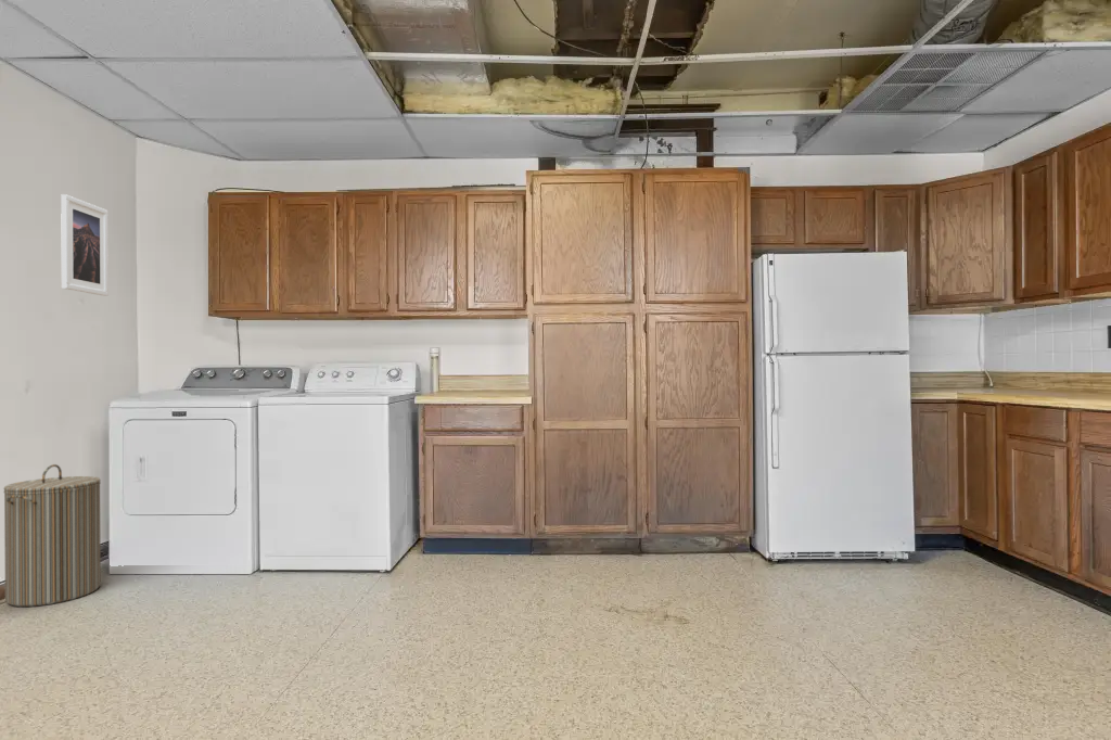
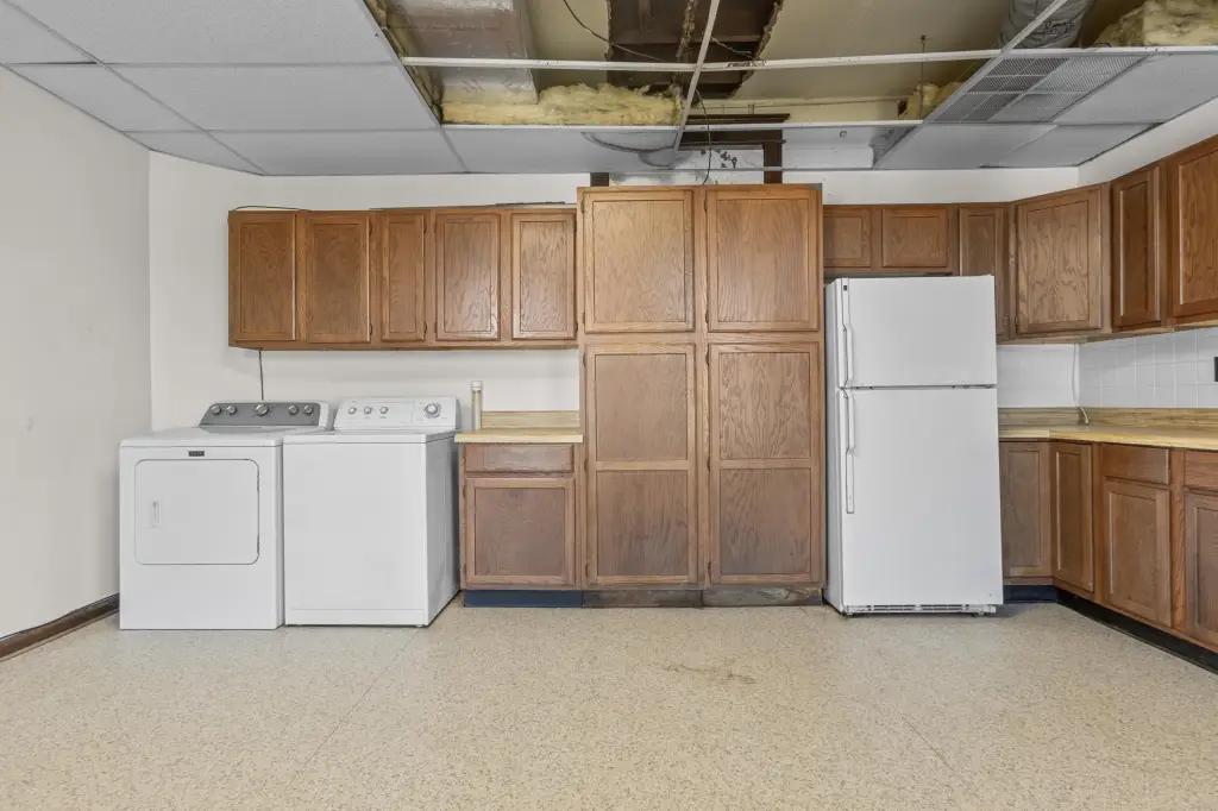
- laundry hamper (54, 528)
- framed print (86, 247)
